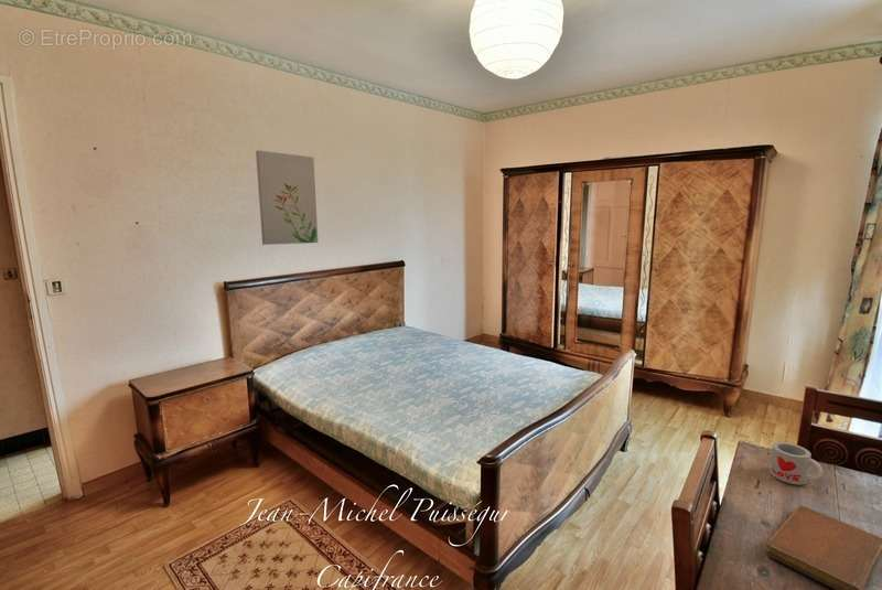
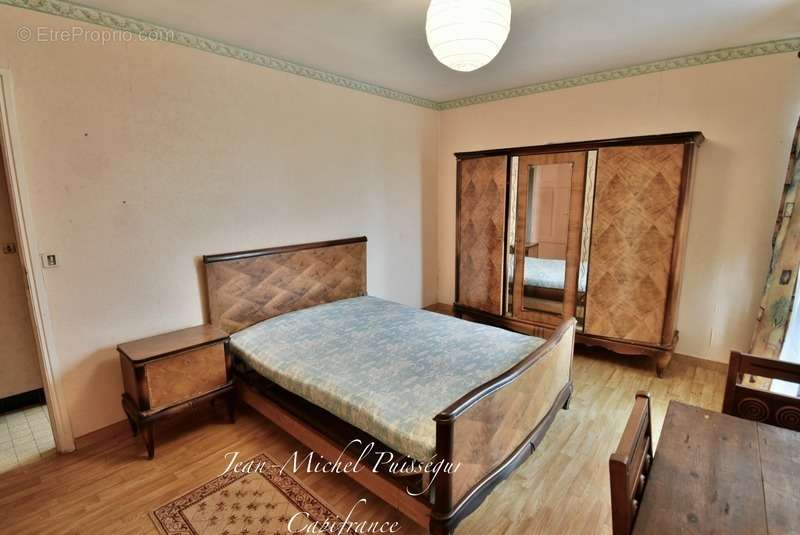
- wall art (289, 200)
- mug (796, 464)
- notebook (826, 546)
